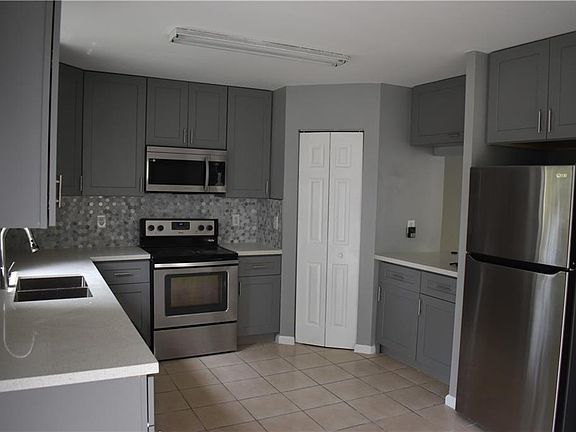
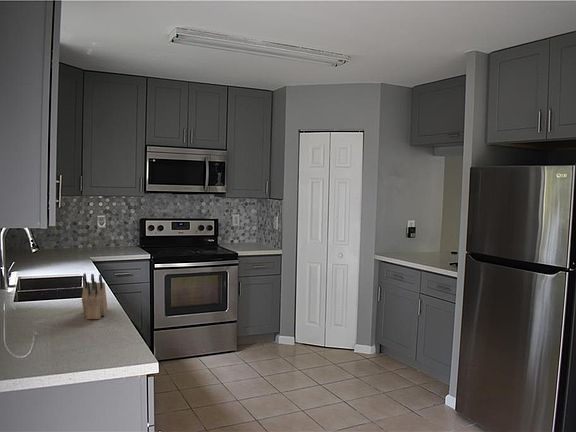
+ knife block (94, 293)
